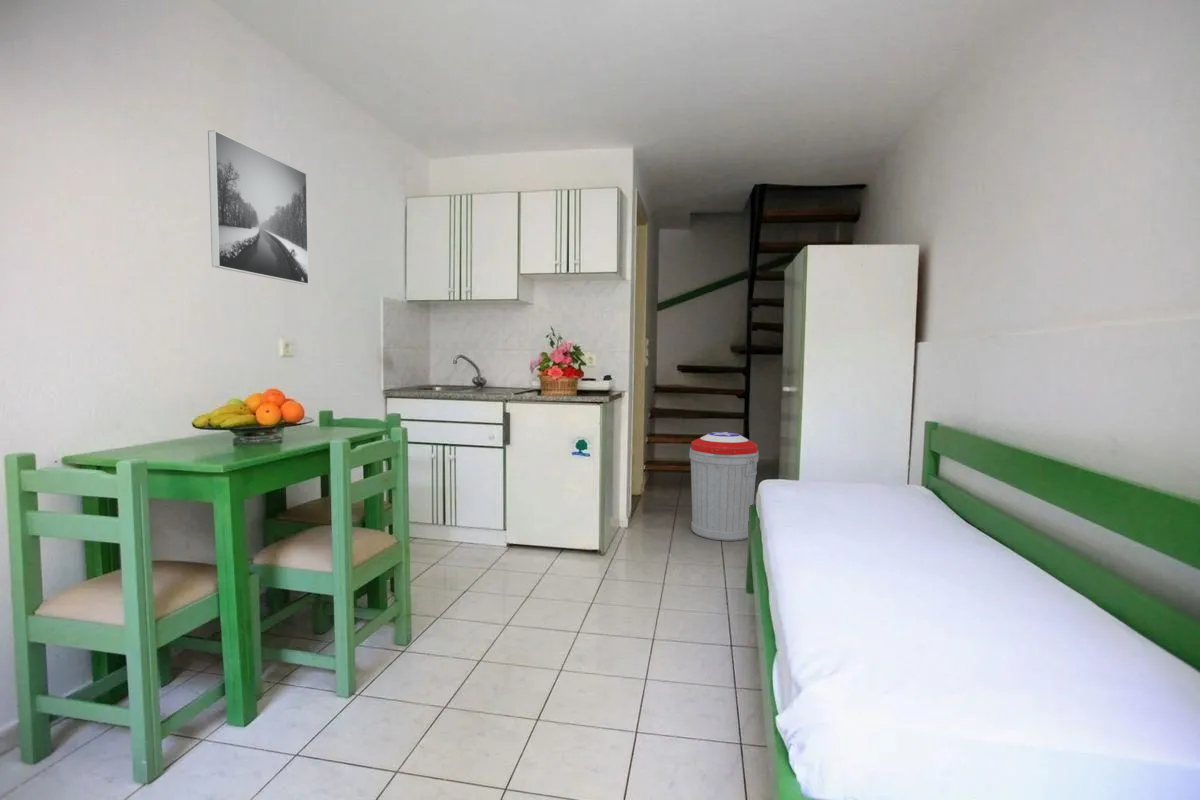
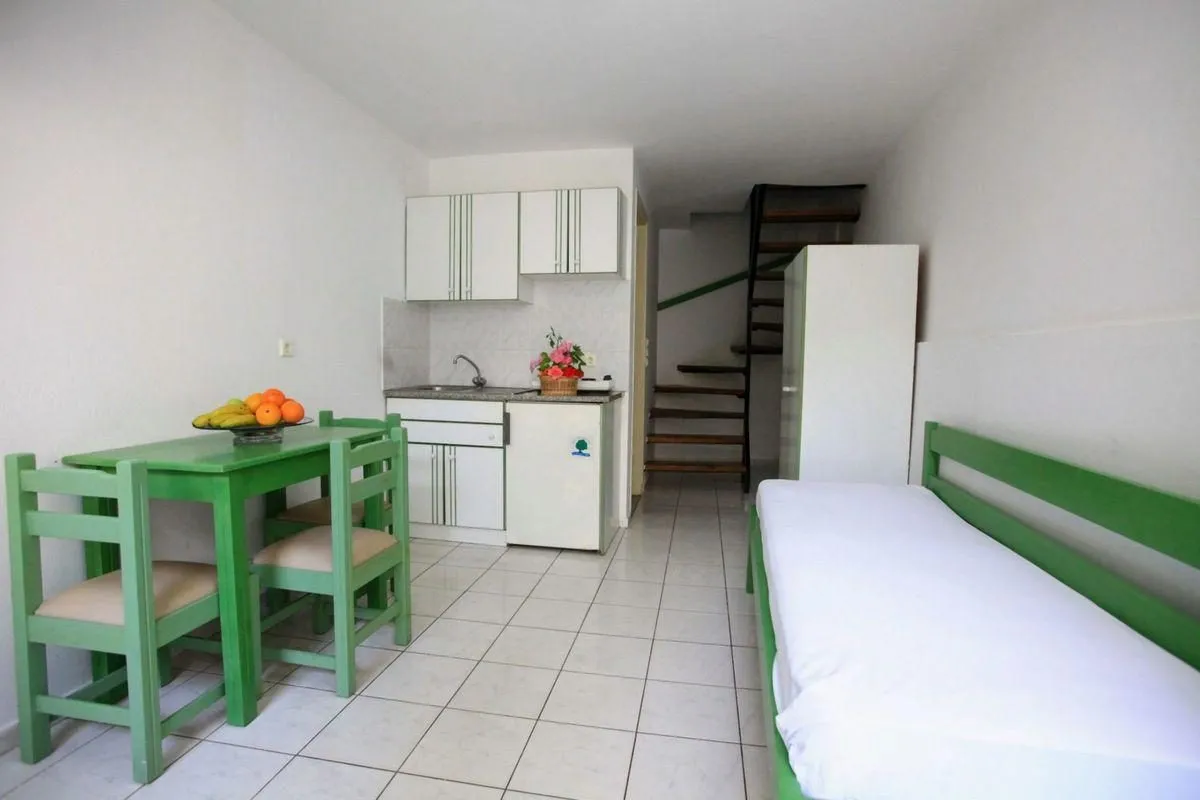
- trash can (722, 482)
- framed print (263, 215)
